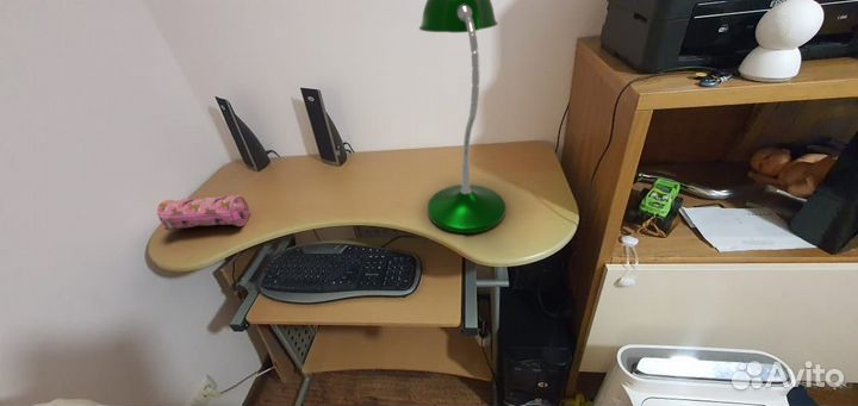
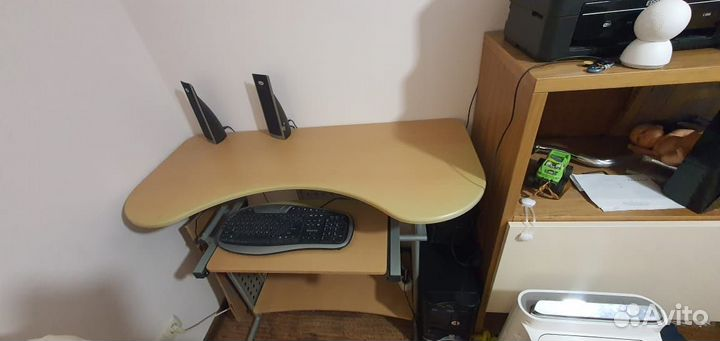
- desk lamp (470, 110)
- pencil case (205, 212)
